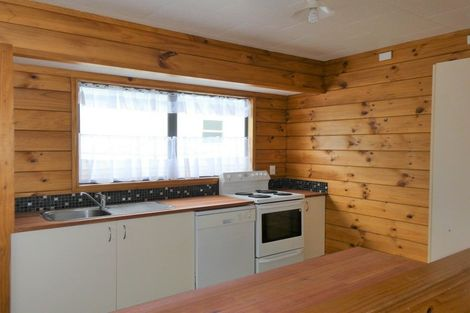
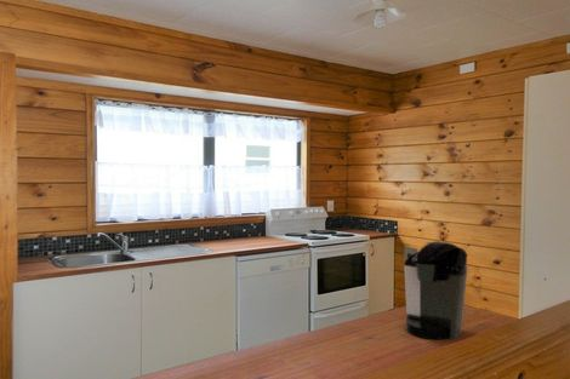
+ coffee maker (422, 282)
